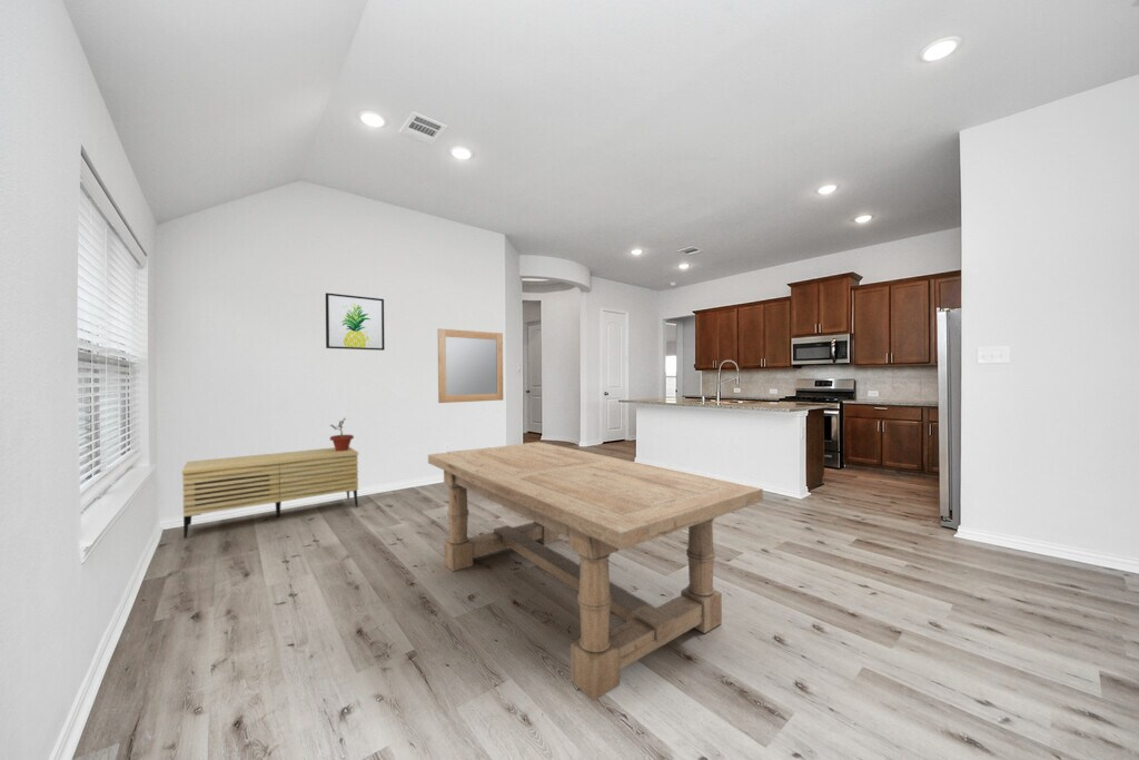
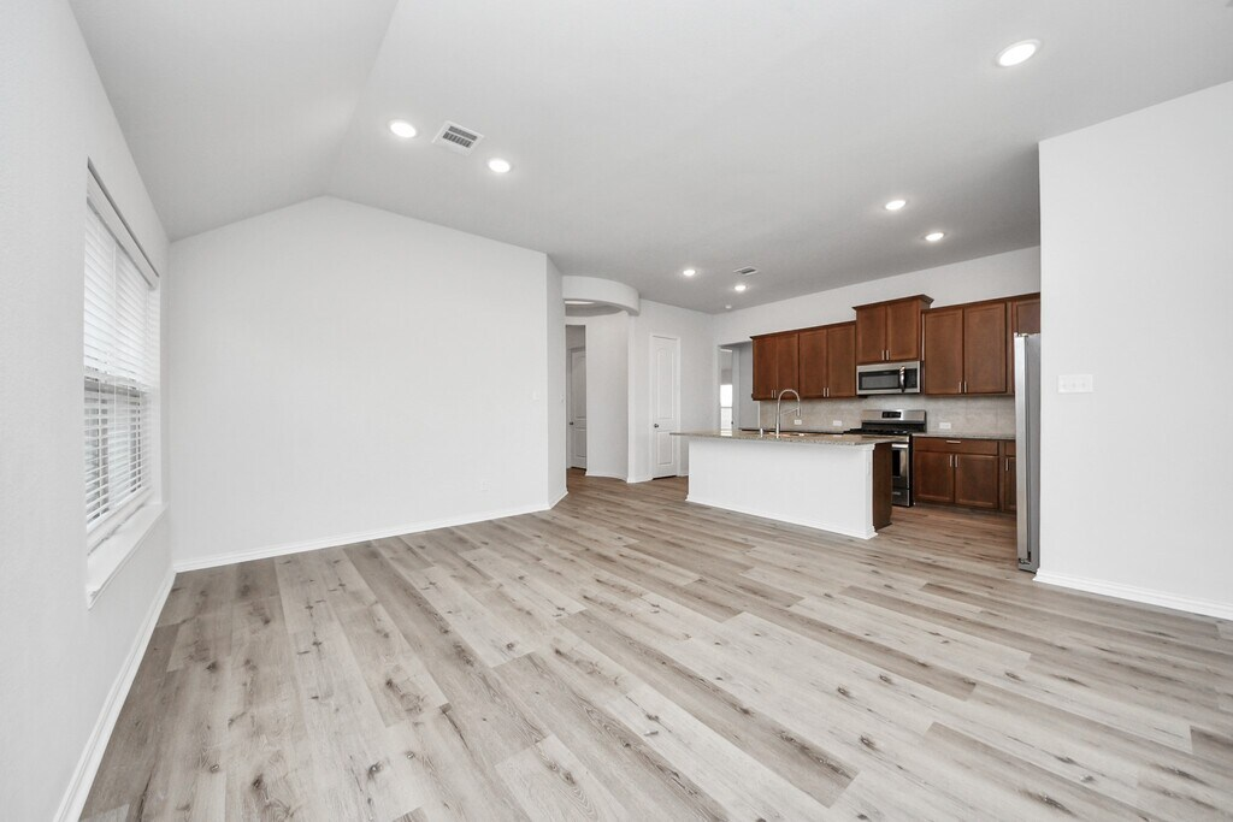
- potted plant (341, 433)
- dining table (563, 527)
- wall art (356, 323)
- sideboard (277, 486)
- home mirror (472, 366)
